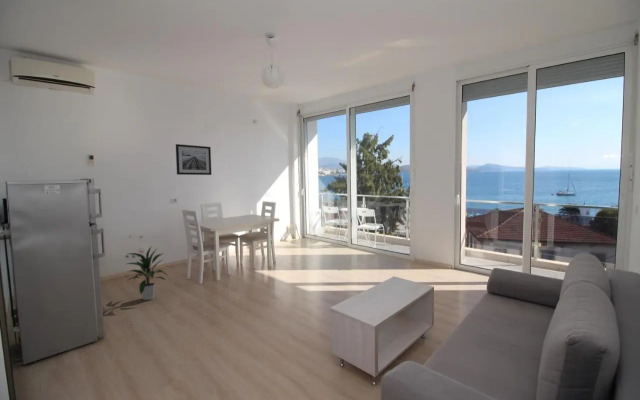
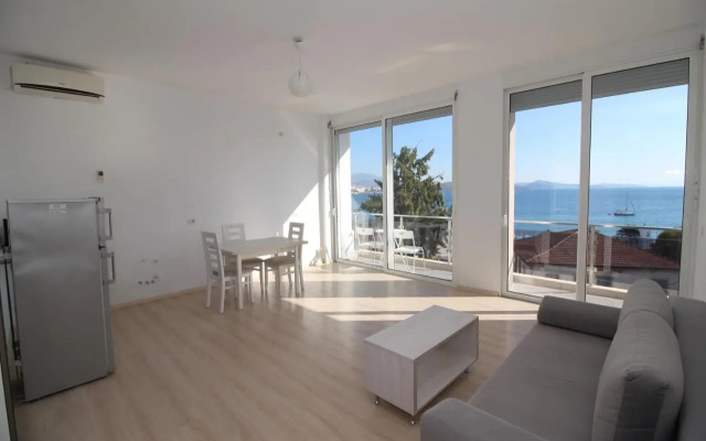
- indoor plant (146, 273)
- wall art (194, 160)
